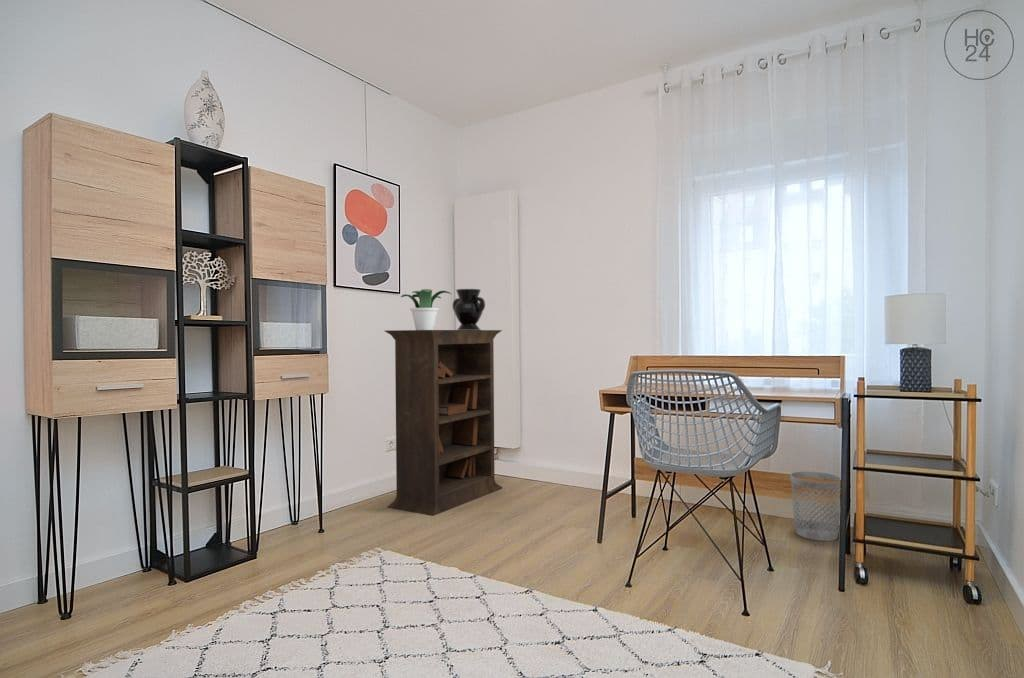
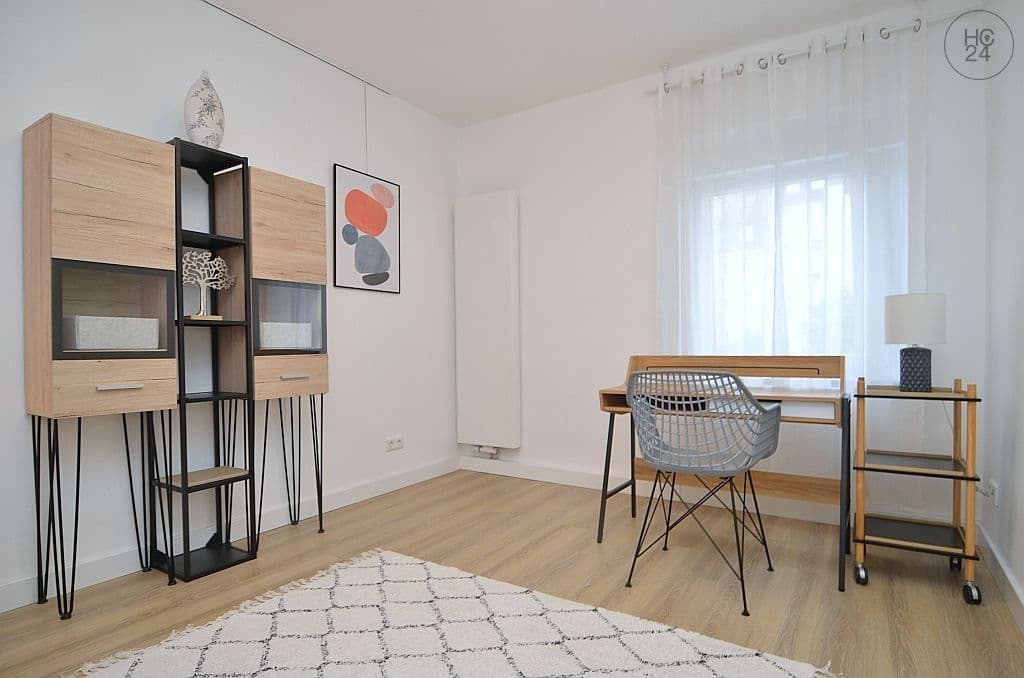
- potted plant (426, 309)
- decorative vase (468, 309)
- wastebasket (816, 506)
- bookcase (447, 413)
